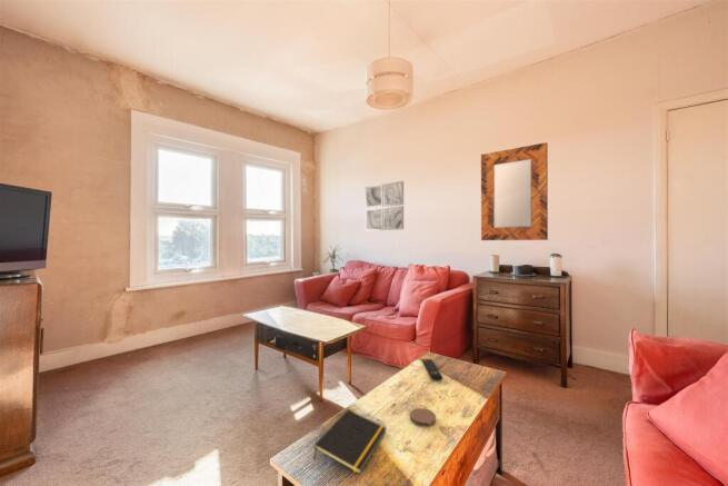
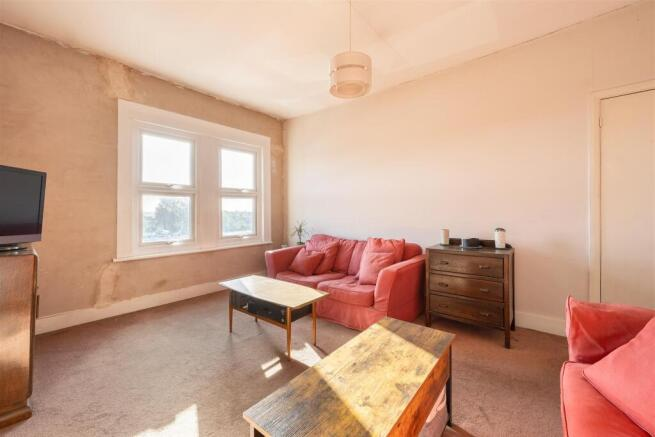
- coaster (422, 417)
- home mirror (512, 195)
- wall art (383, 206)
- remote control (431, 368)
- notepad (352, 437)
